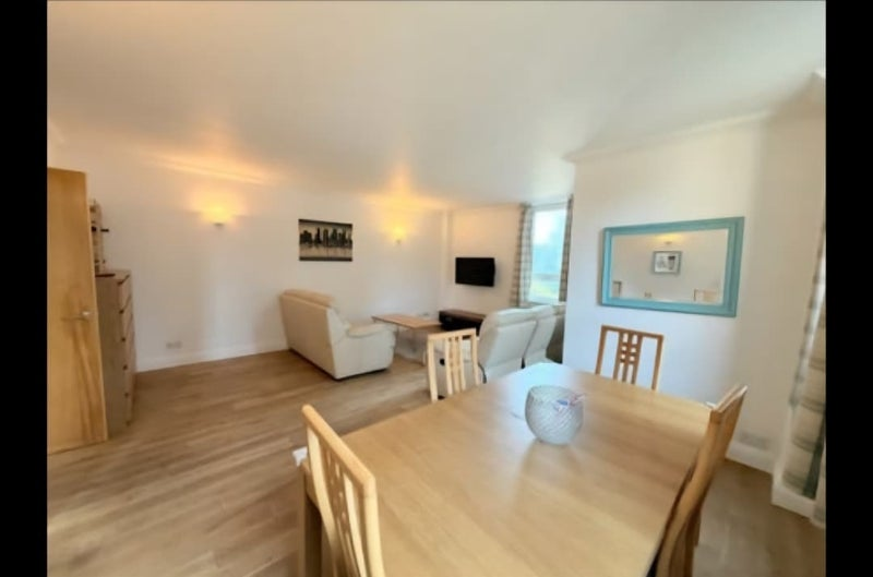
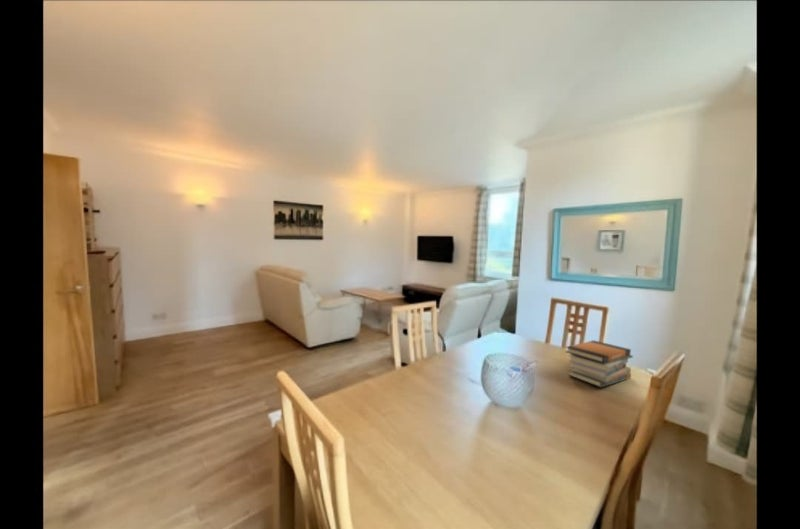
+ book stack (598, 362)
